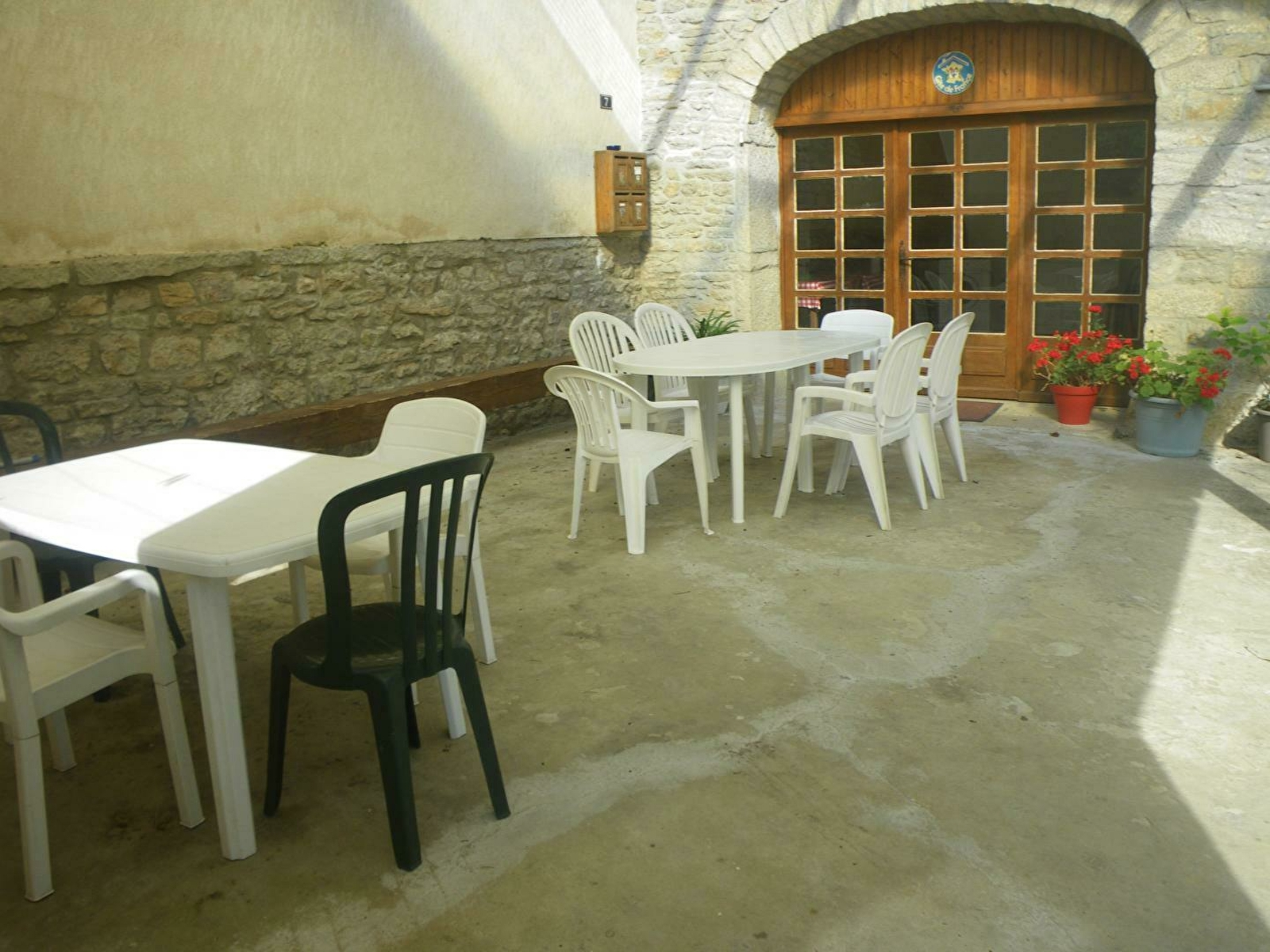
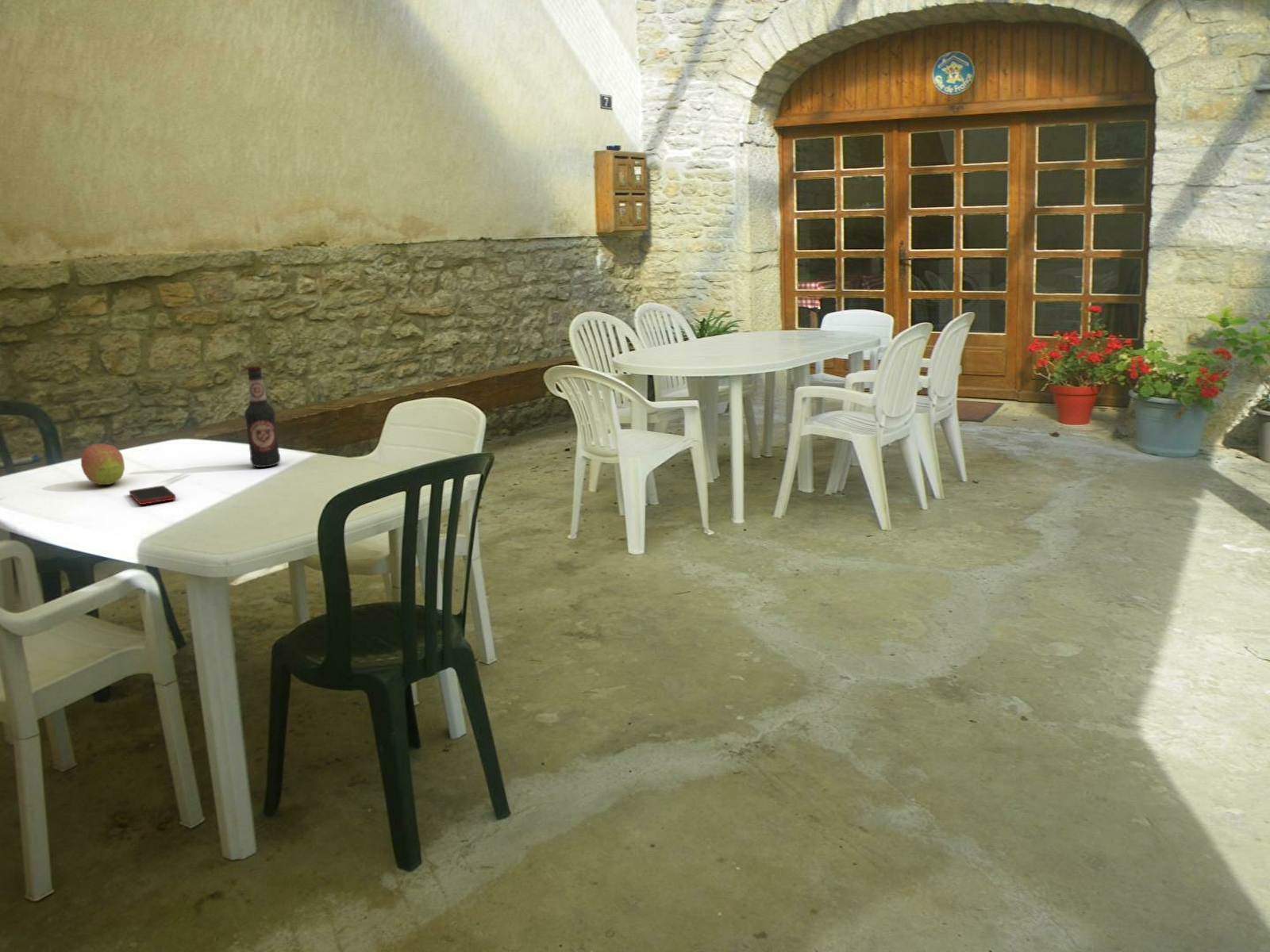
+ fruit (103, 464)
+ bottle (260, 416)
+ cell phone (152, 494)
